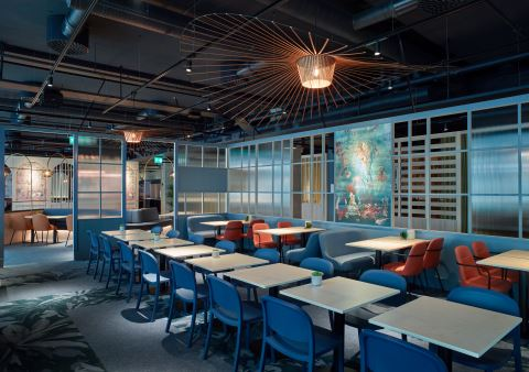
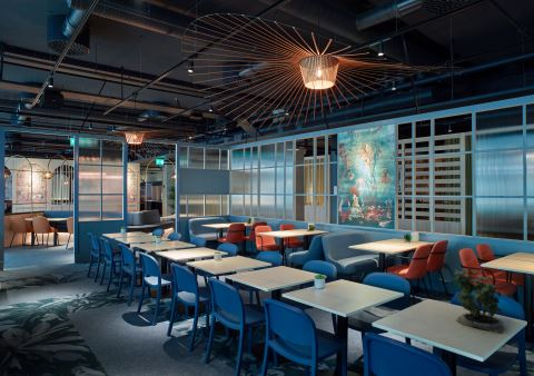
+ potted plant (477, 295)
